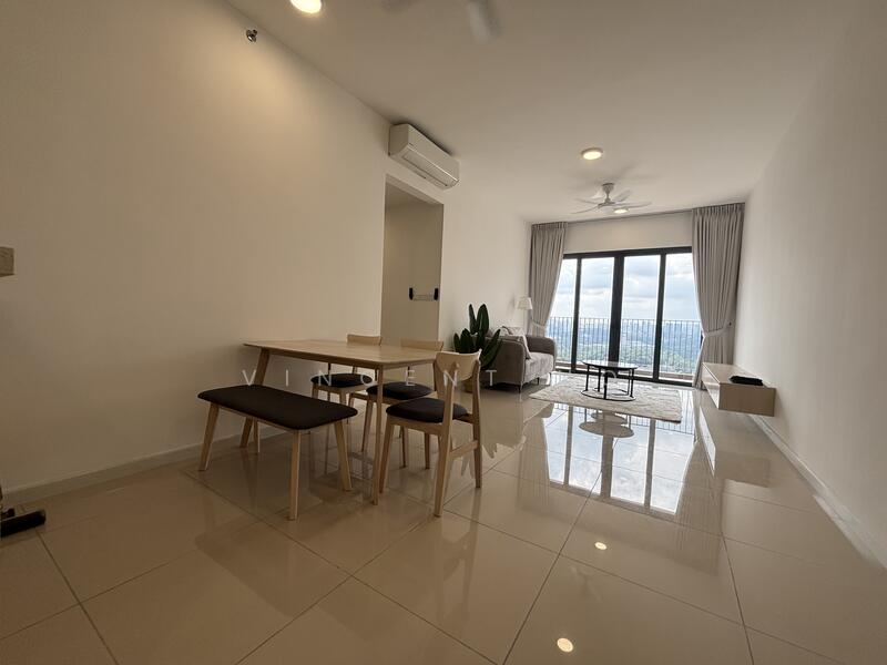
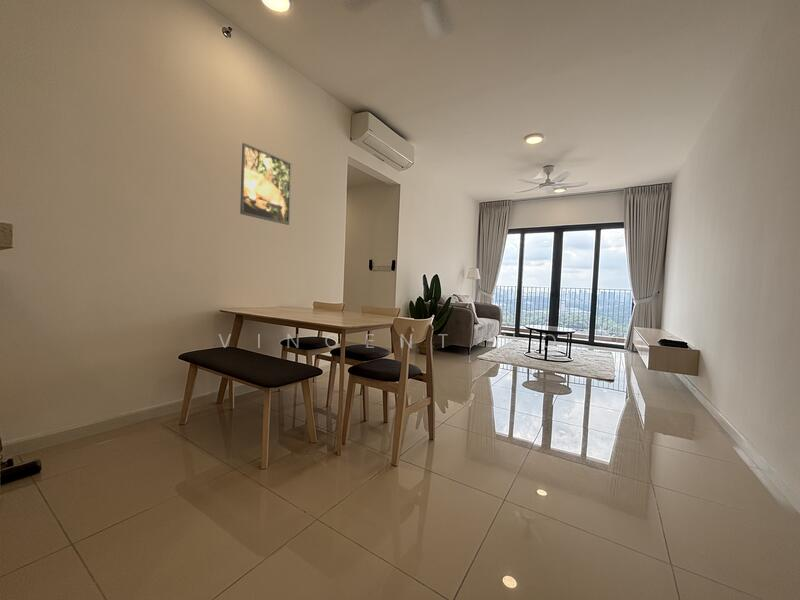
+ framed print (267, 186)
